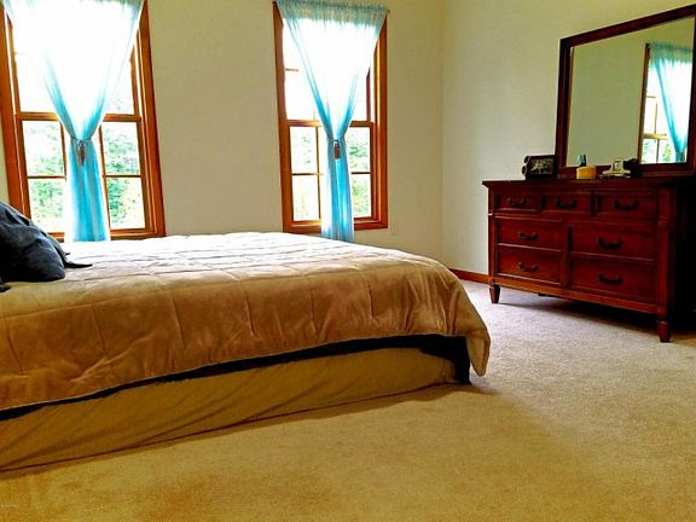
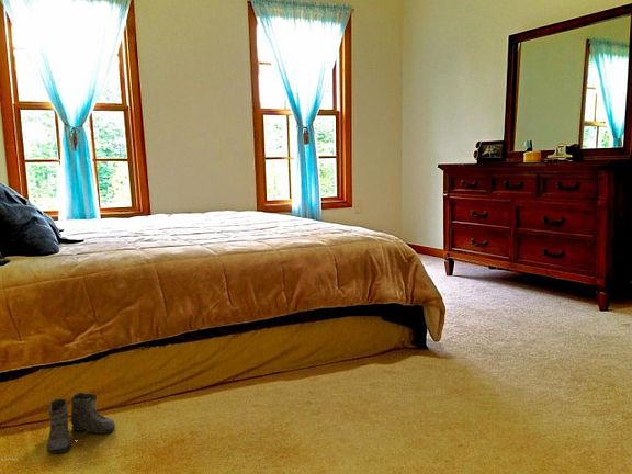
+ boots (74, 419)
